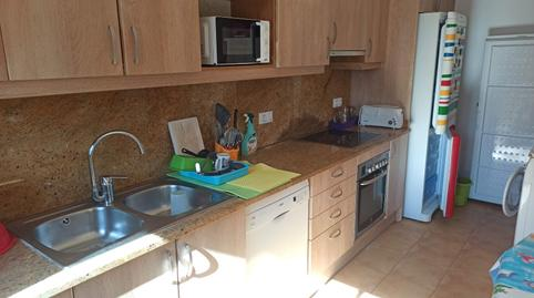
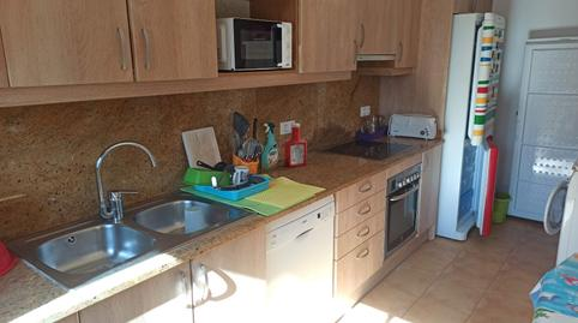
+ soap bottle (295, 144)
